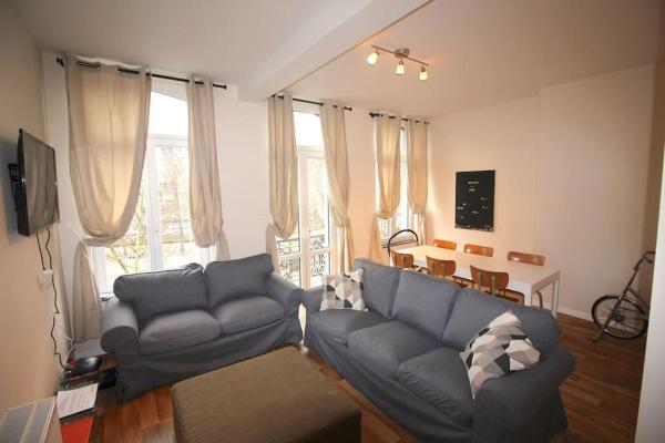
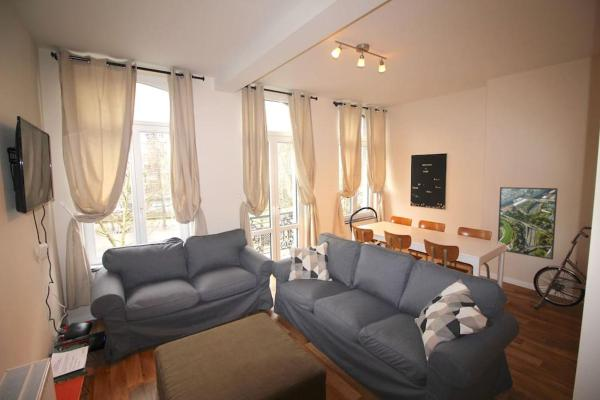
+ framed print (525, 221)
